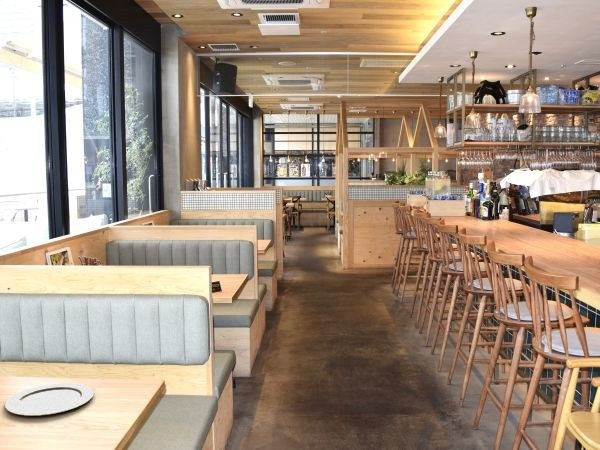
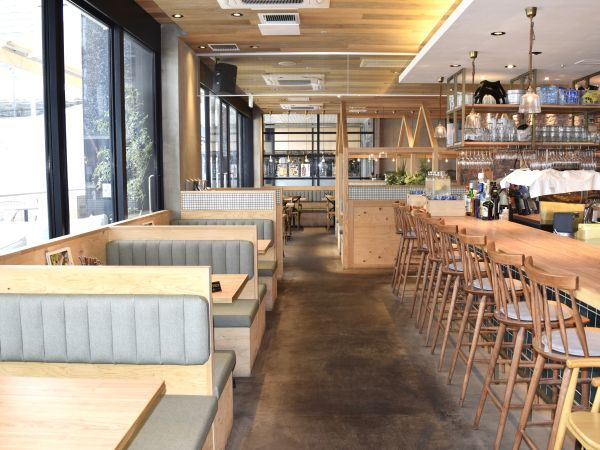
- plate (50, 398)
